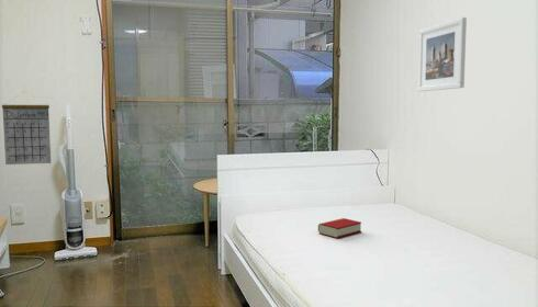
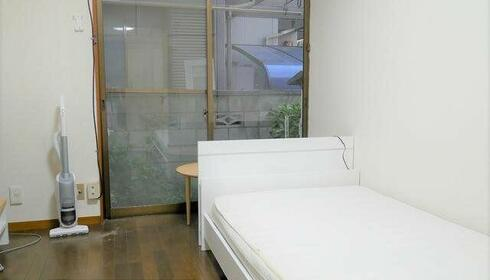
- calendar (26, 127)
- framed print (440, 57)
- book (339, 227)
